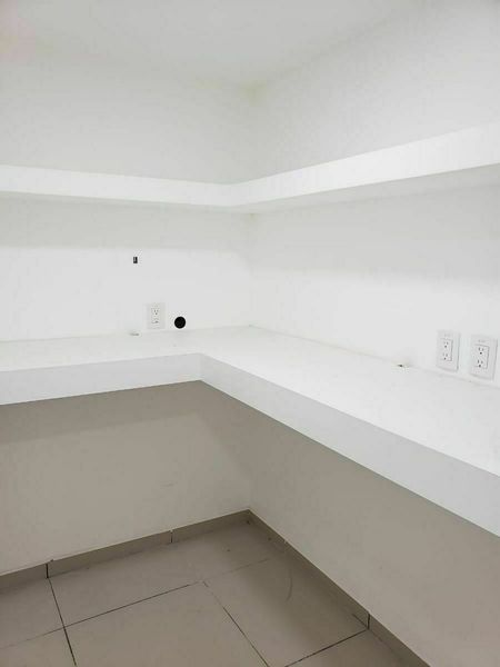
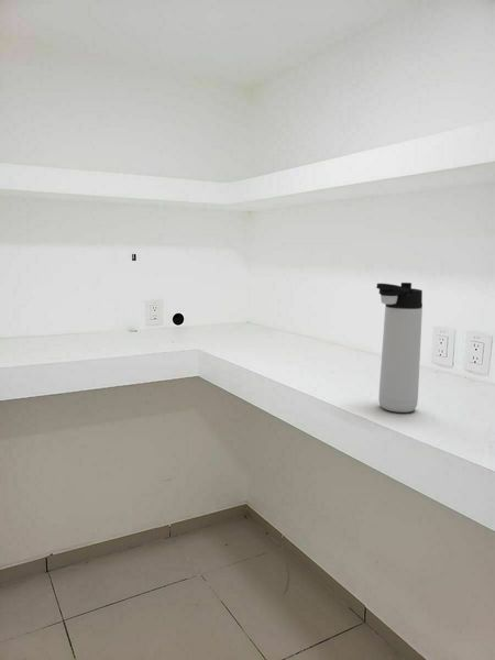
+ thermos bottle (395, 346)
